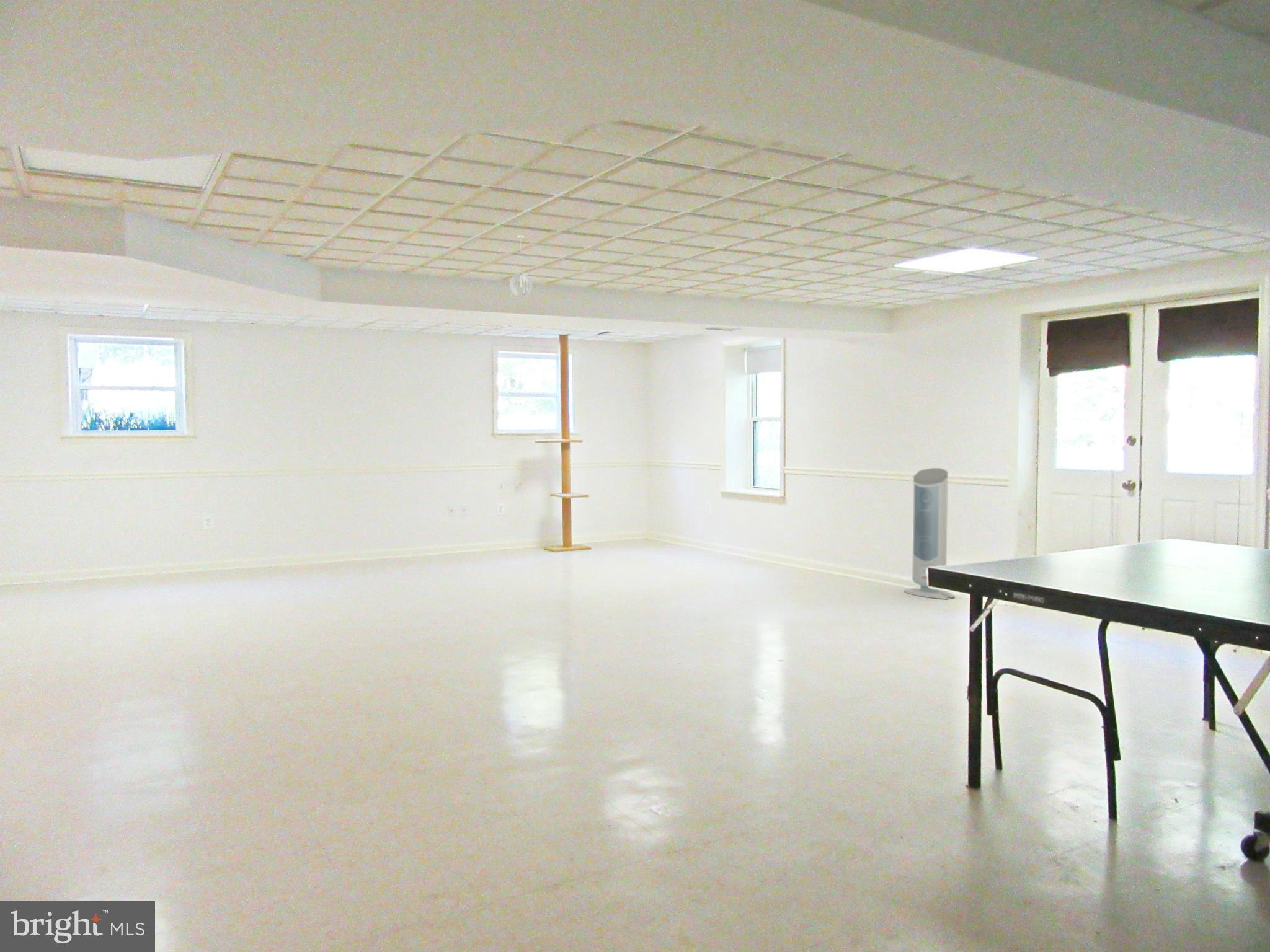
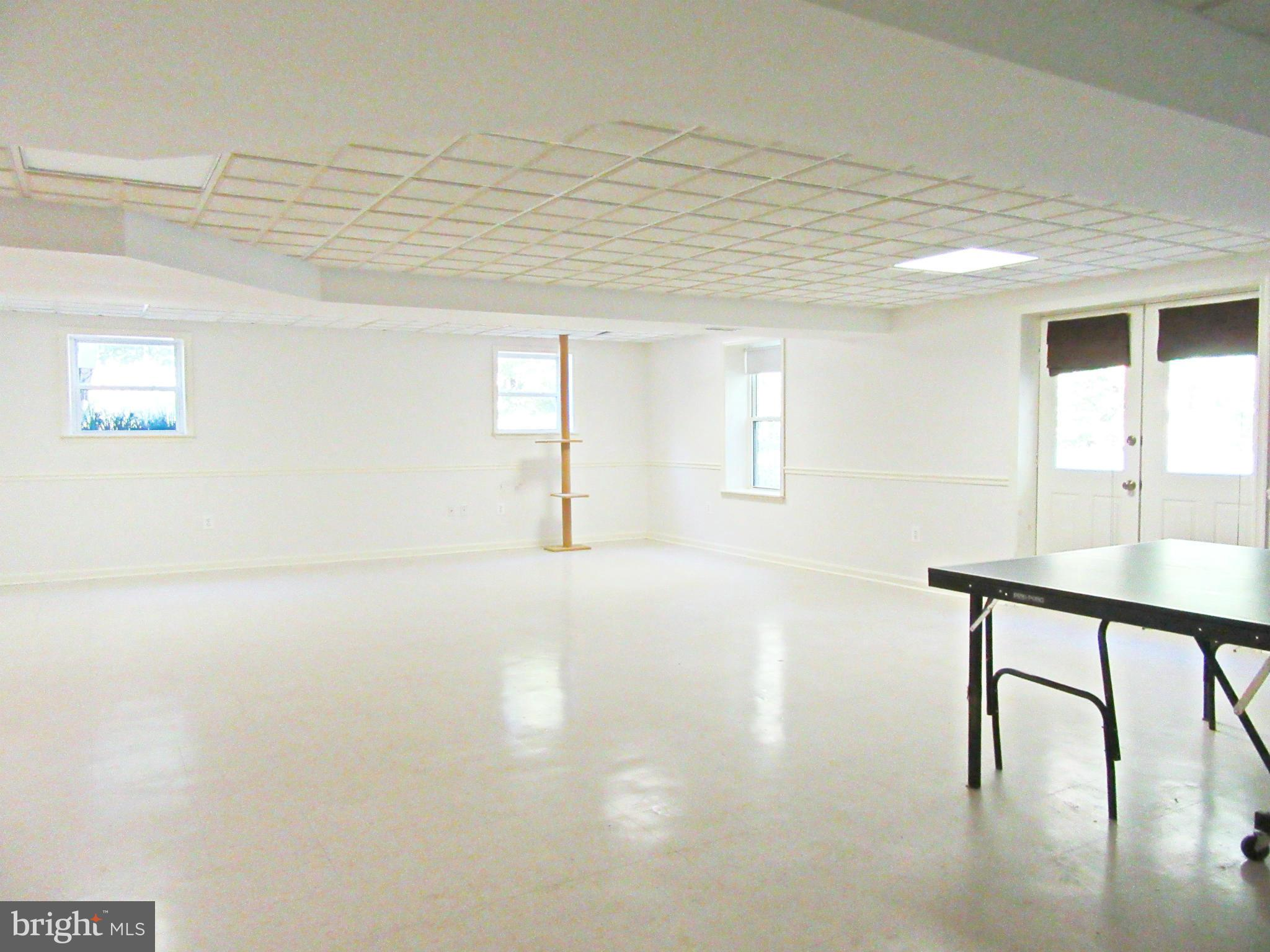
- pendant light (520, 273)
- air purifier (930, 531)
